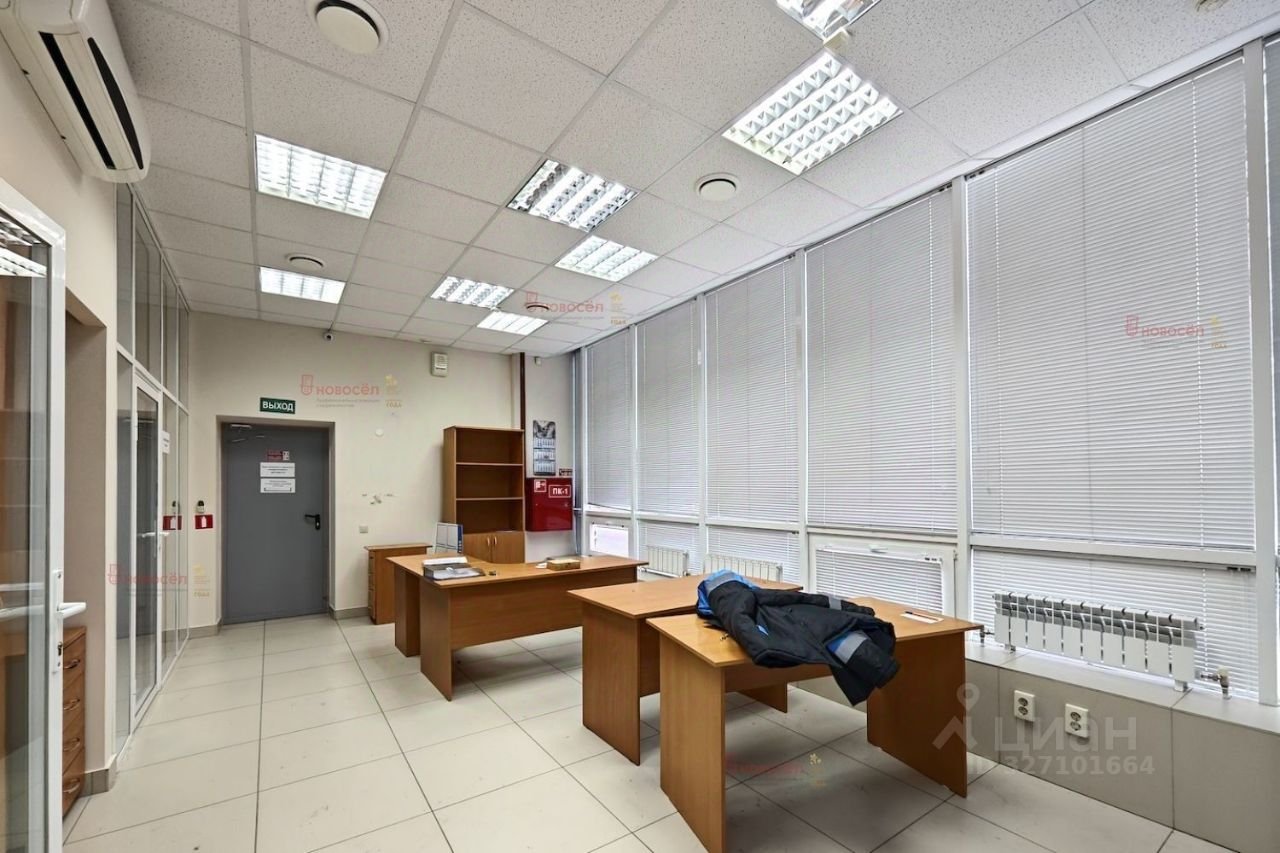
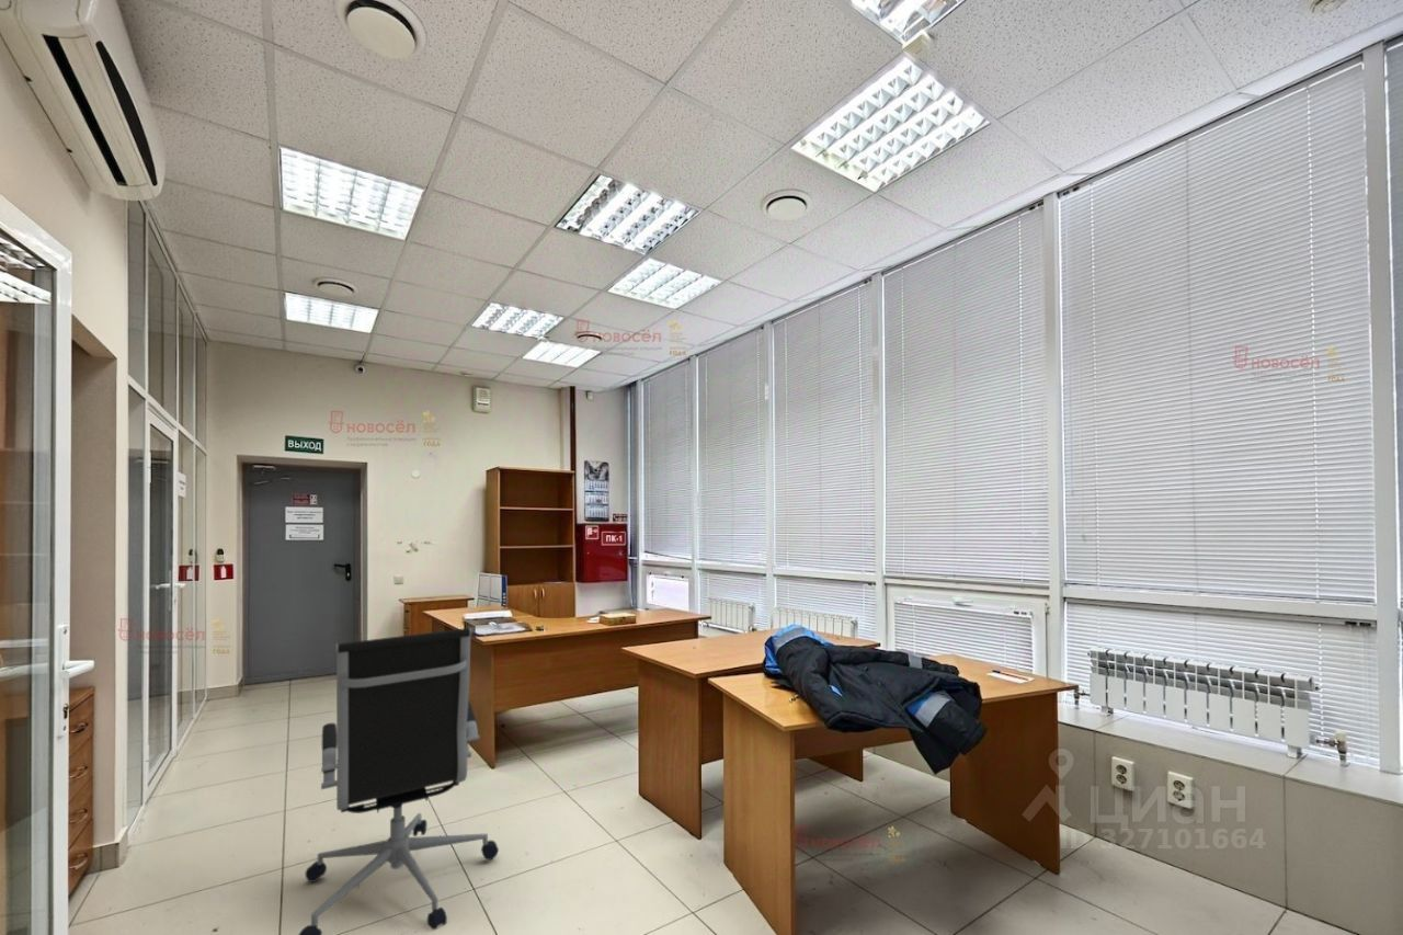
+ office chair (406, 749)
